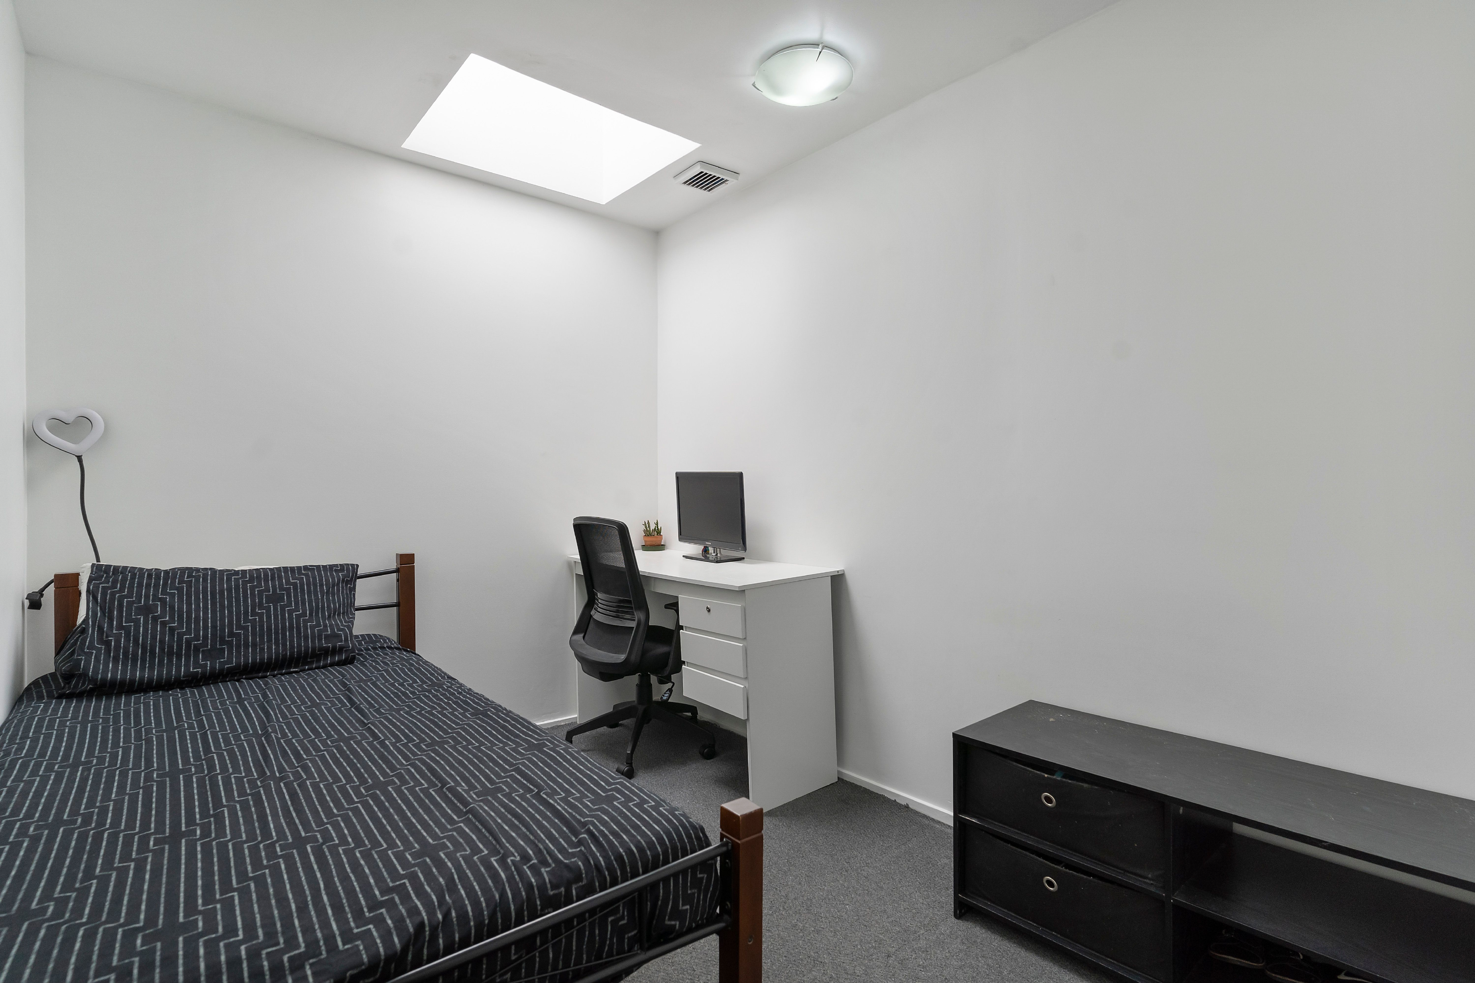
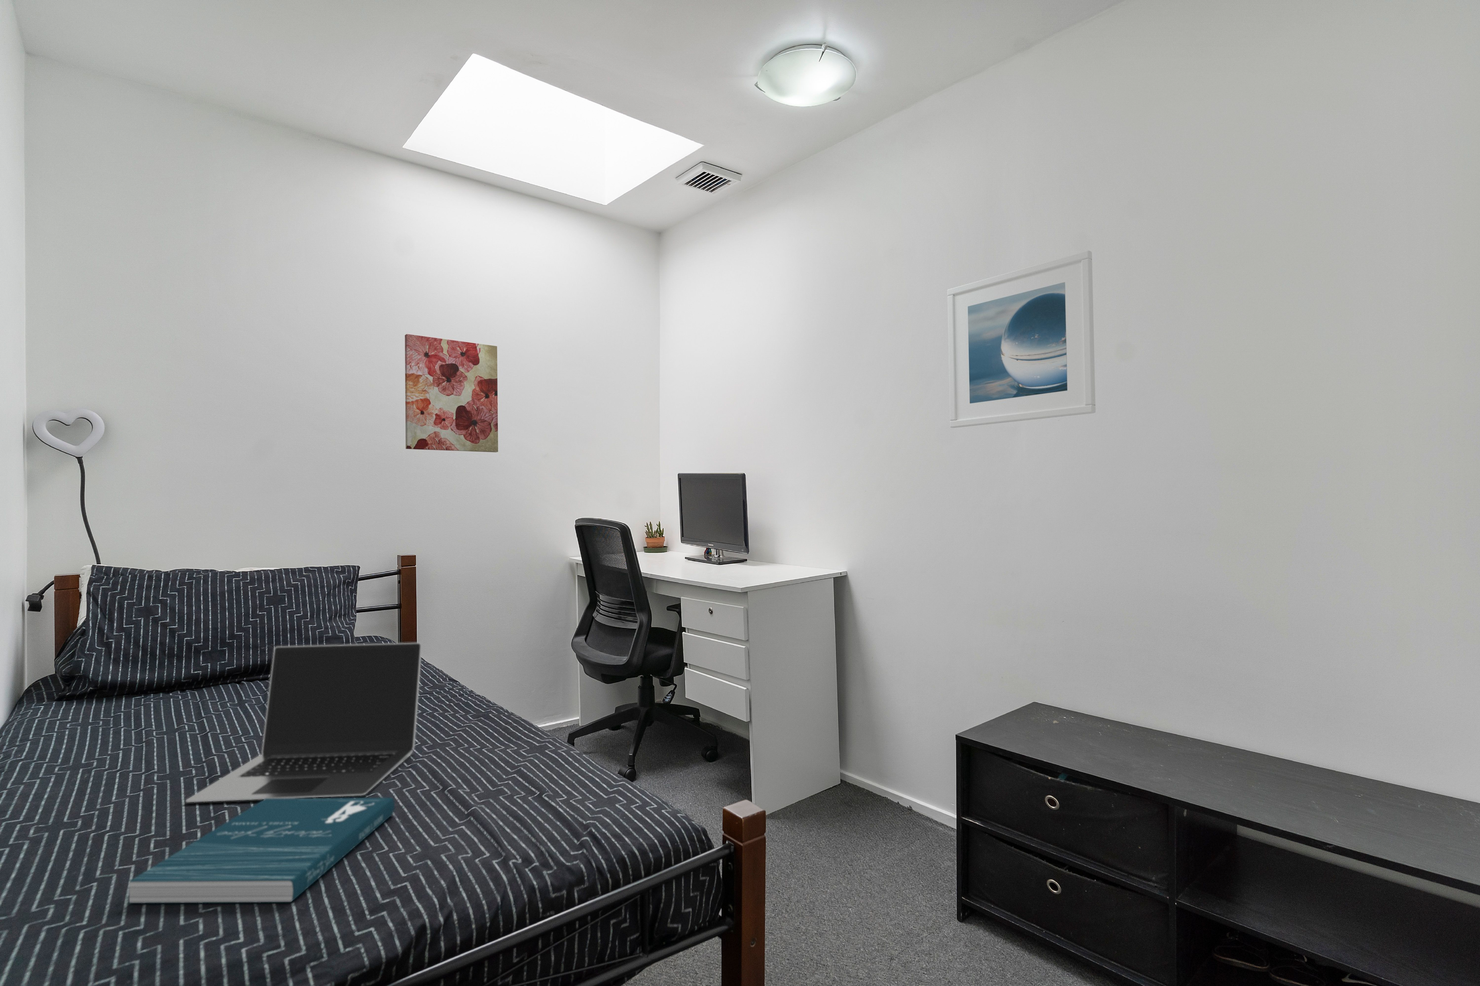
+ book (278, 844)
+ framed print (1015, 347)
+ laptop (315, 714)
+ wall art (453, 395)
